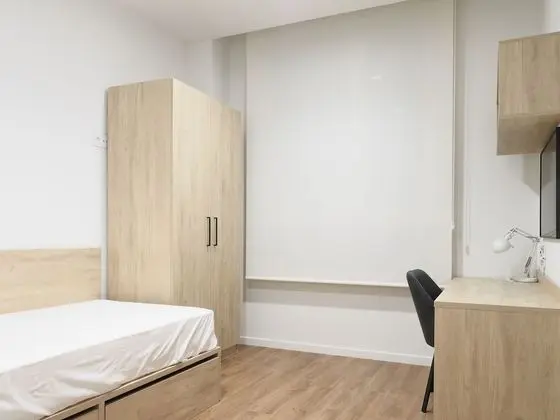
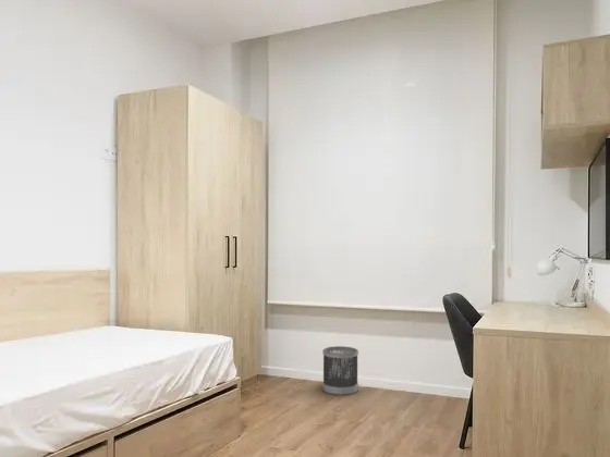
+ wastebasket (340, 370)
